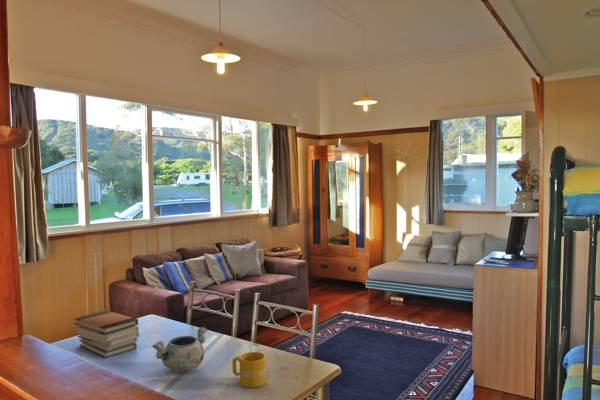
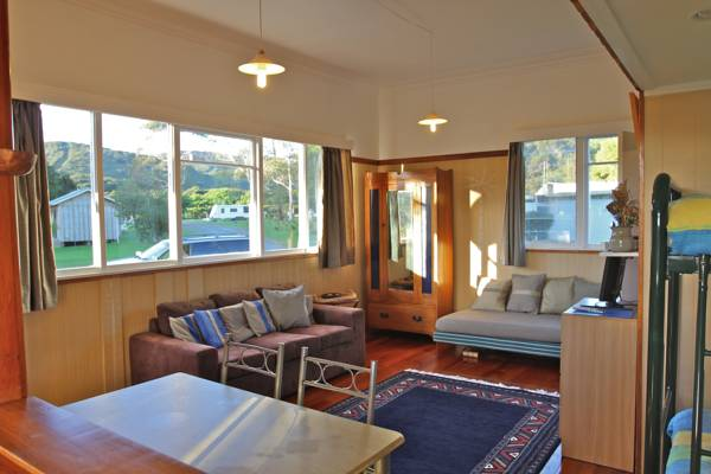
- mug (248, 368)
- decorative bowl (182, 351)
- book stack (107, 332)
